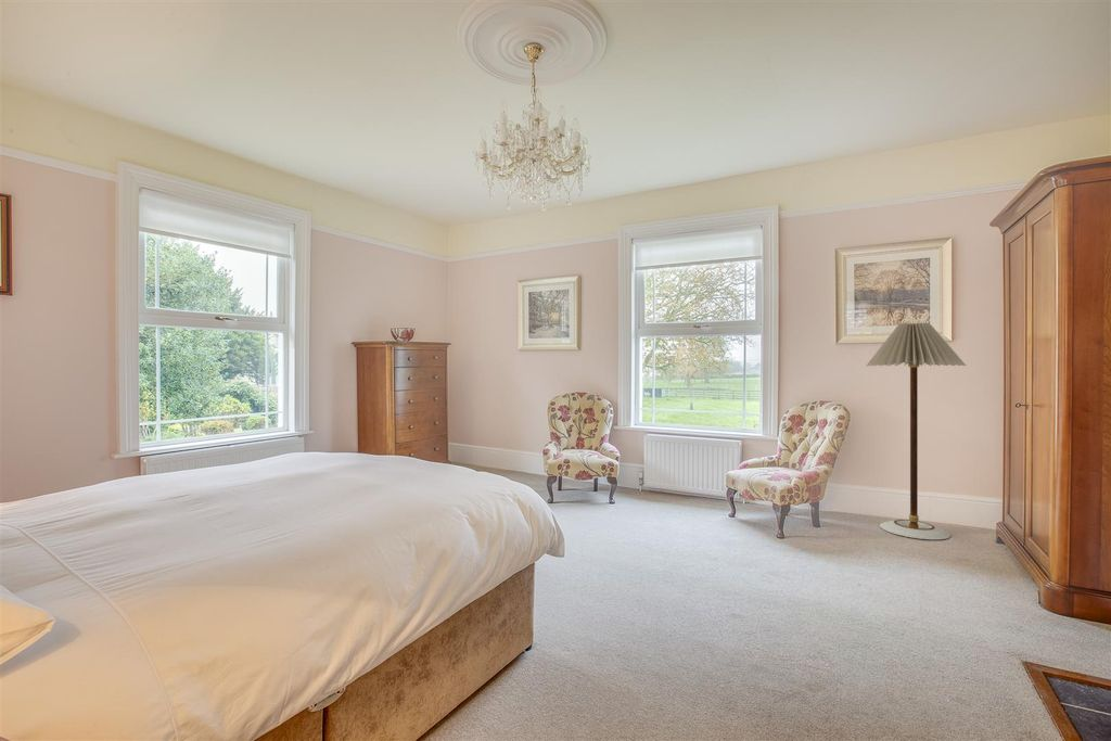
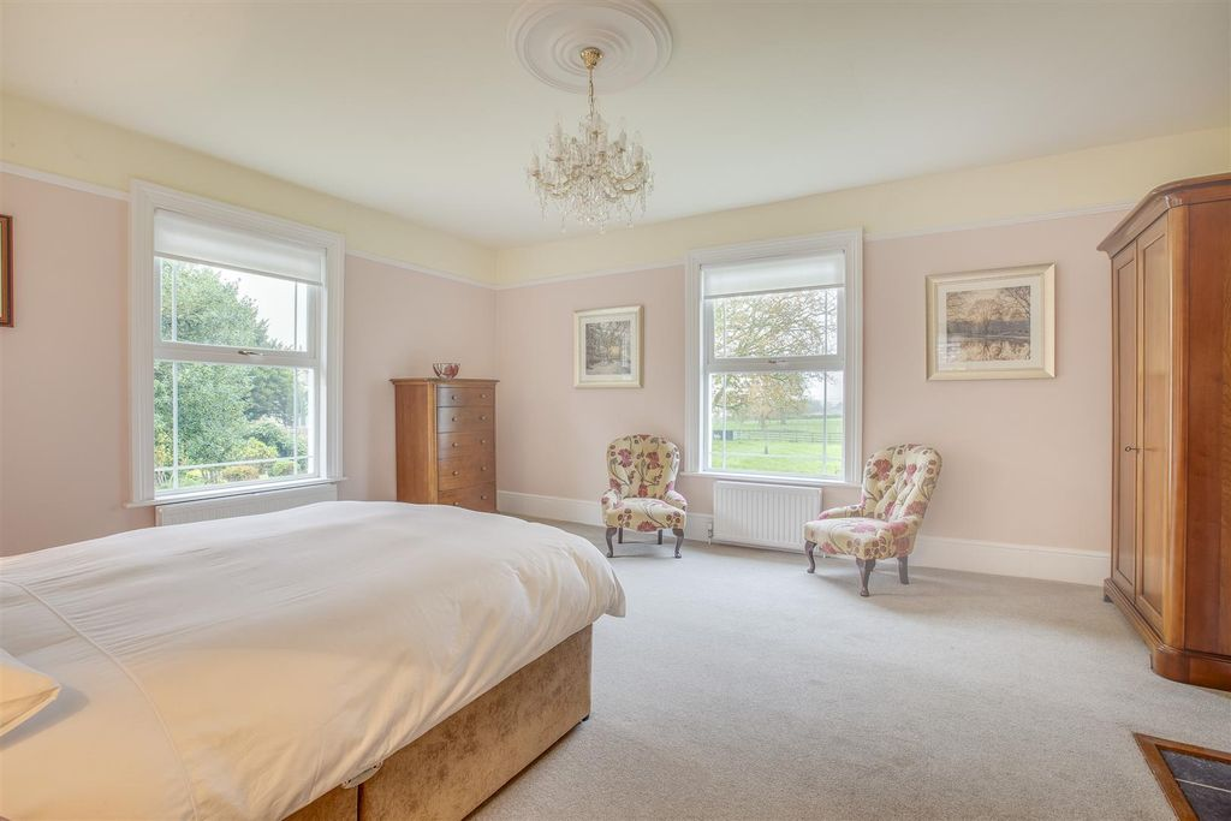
- floor lamp (914, 426)
